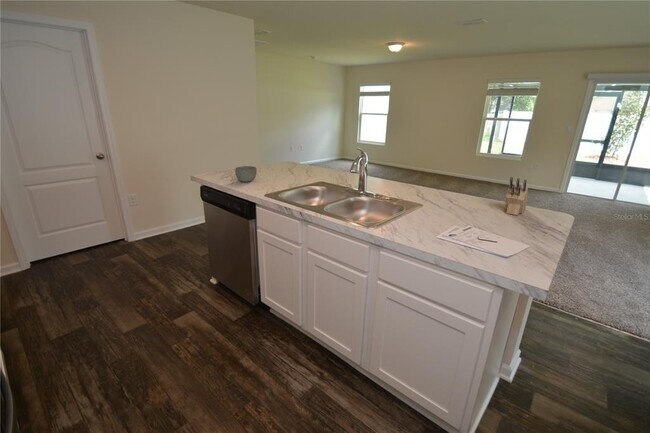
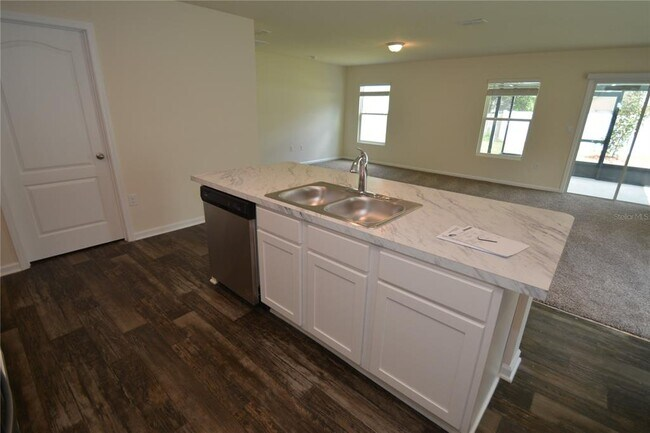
- bowl (246, 174)
- knife block (517, 194)
